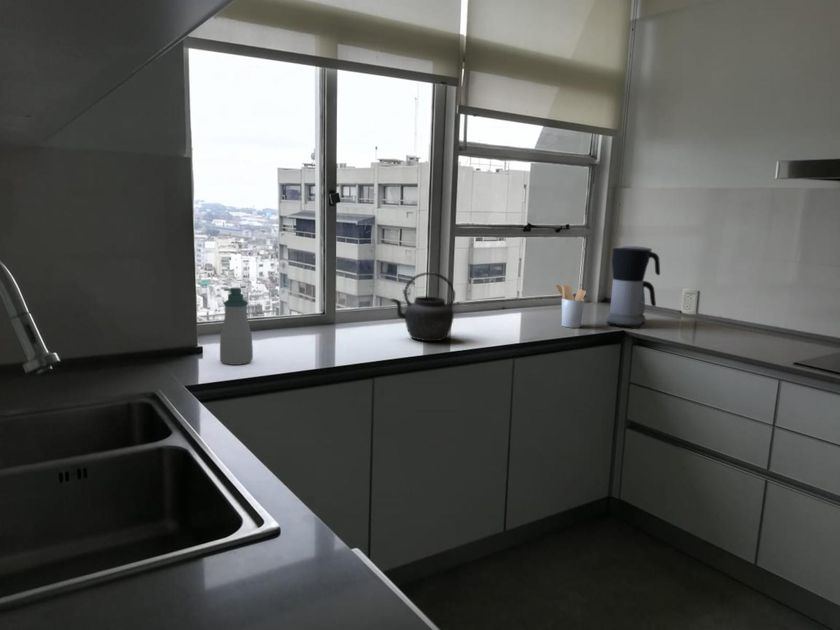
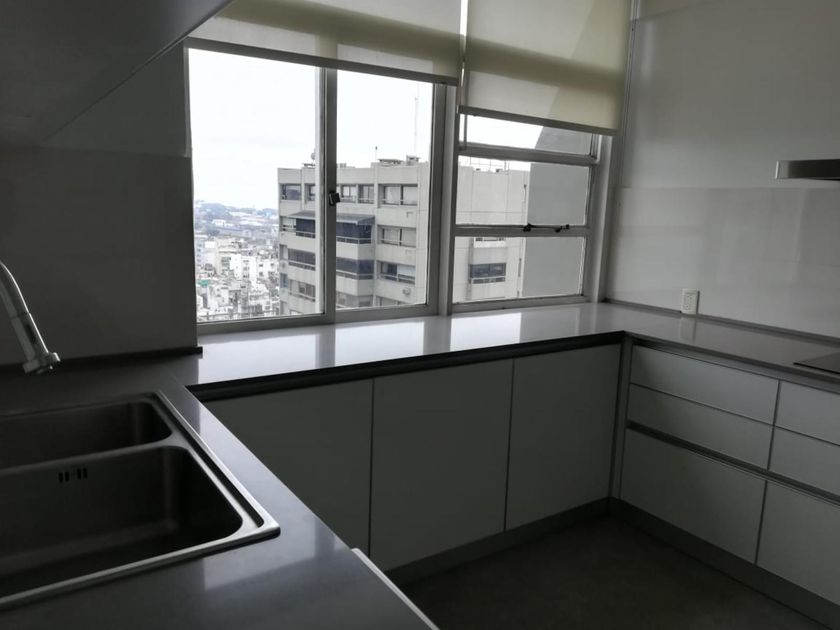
- soap bottle (236, 325)
- kettle (422, 305)
- coffee maker (634, 285)
- utensil holder (569, 305)
